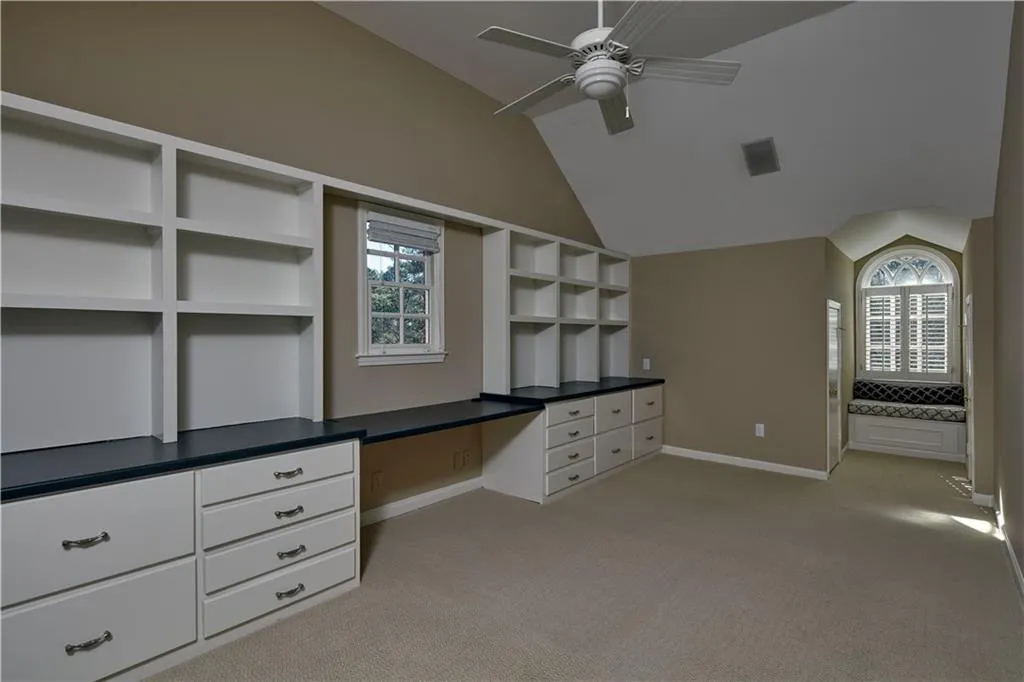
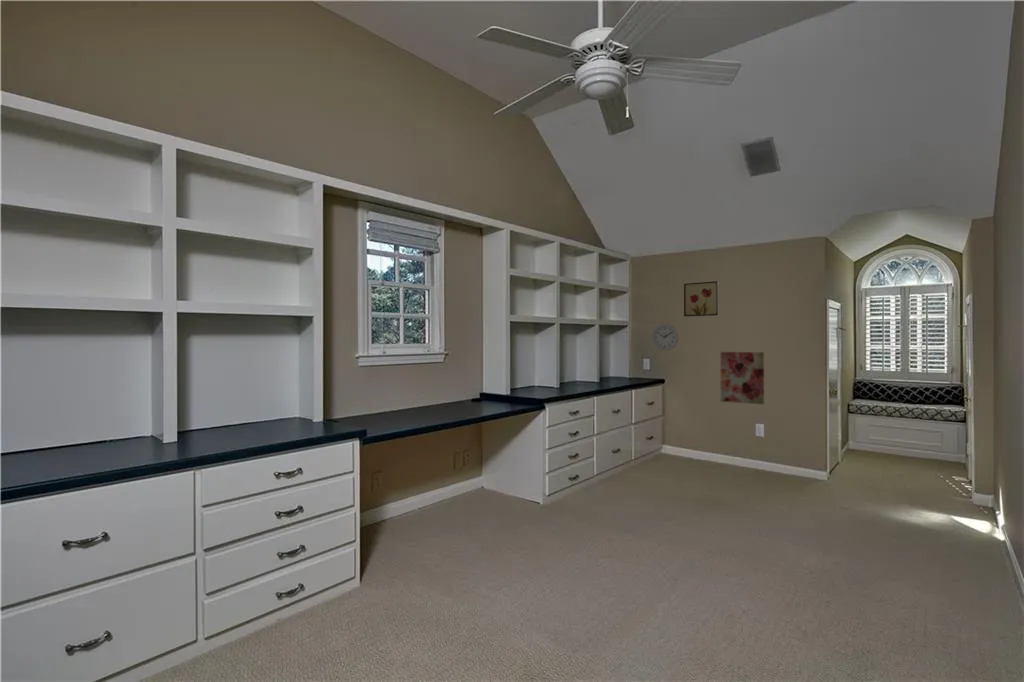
+ wall art (741, 377)
+ wall art (701, 299)
+ wall clock (664, 337)
